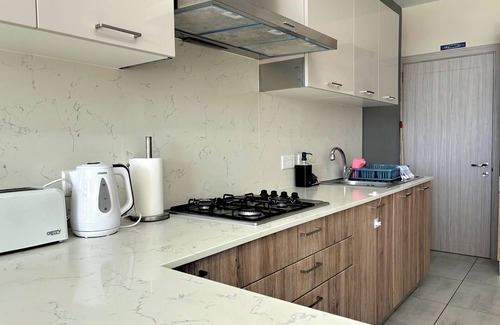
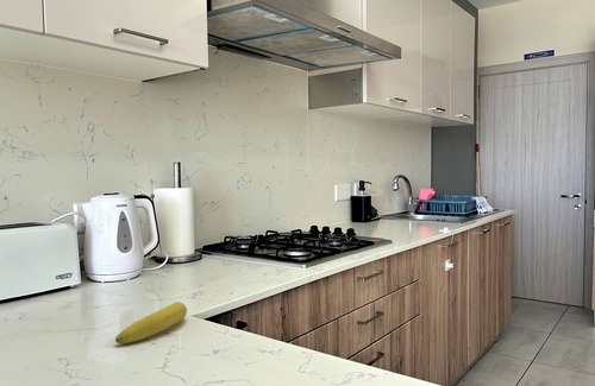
+ fruit (158, 317)
